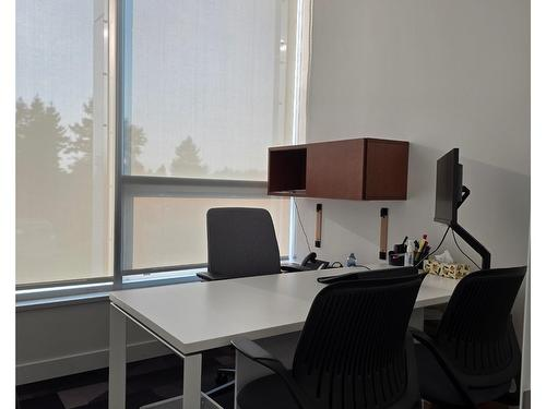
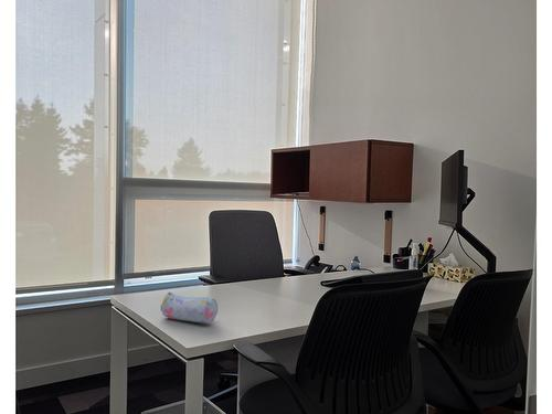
+ pencil case (189, 307)
